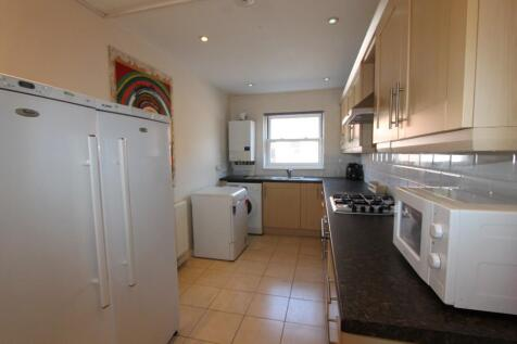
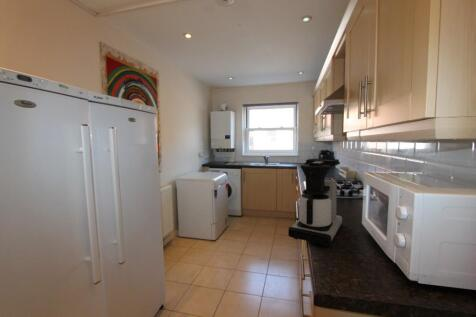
+ coffee maker (317, 196)
